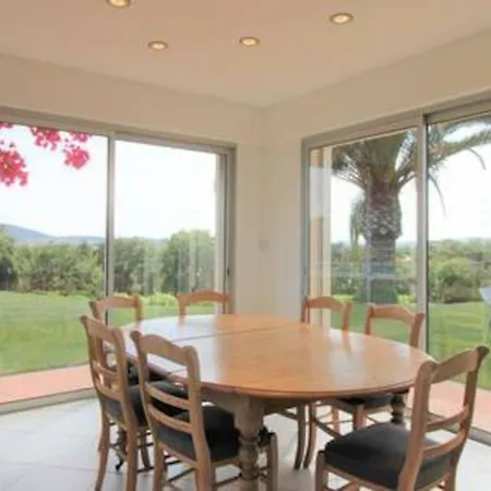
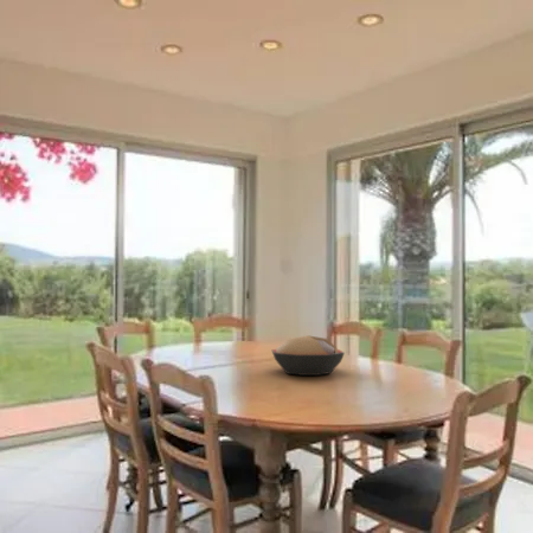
+ decorative bowl (307, 353)
